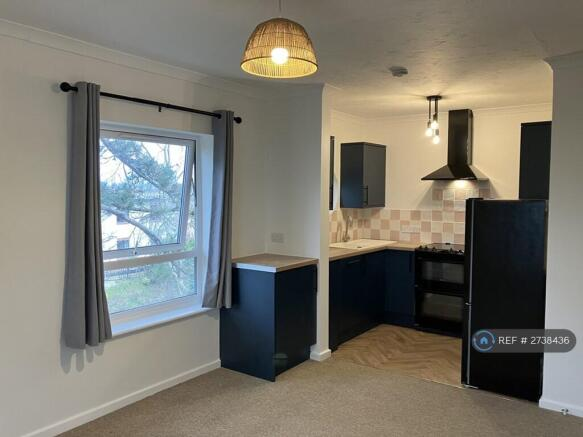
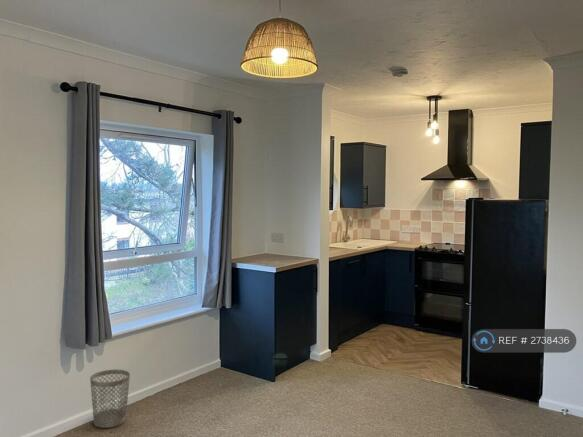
+ wastebasket (109, 398)
